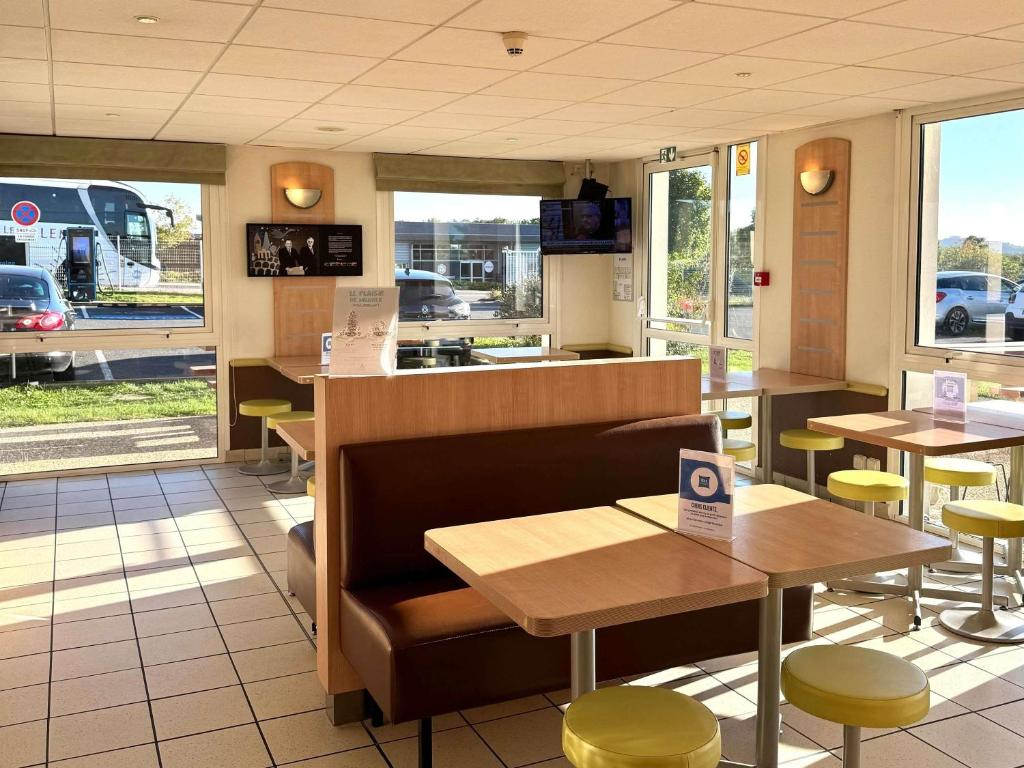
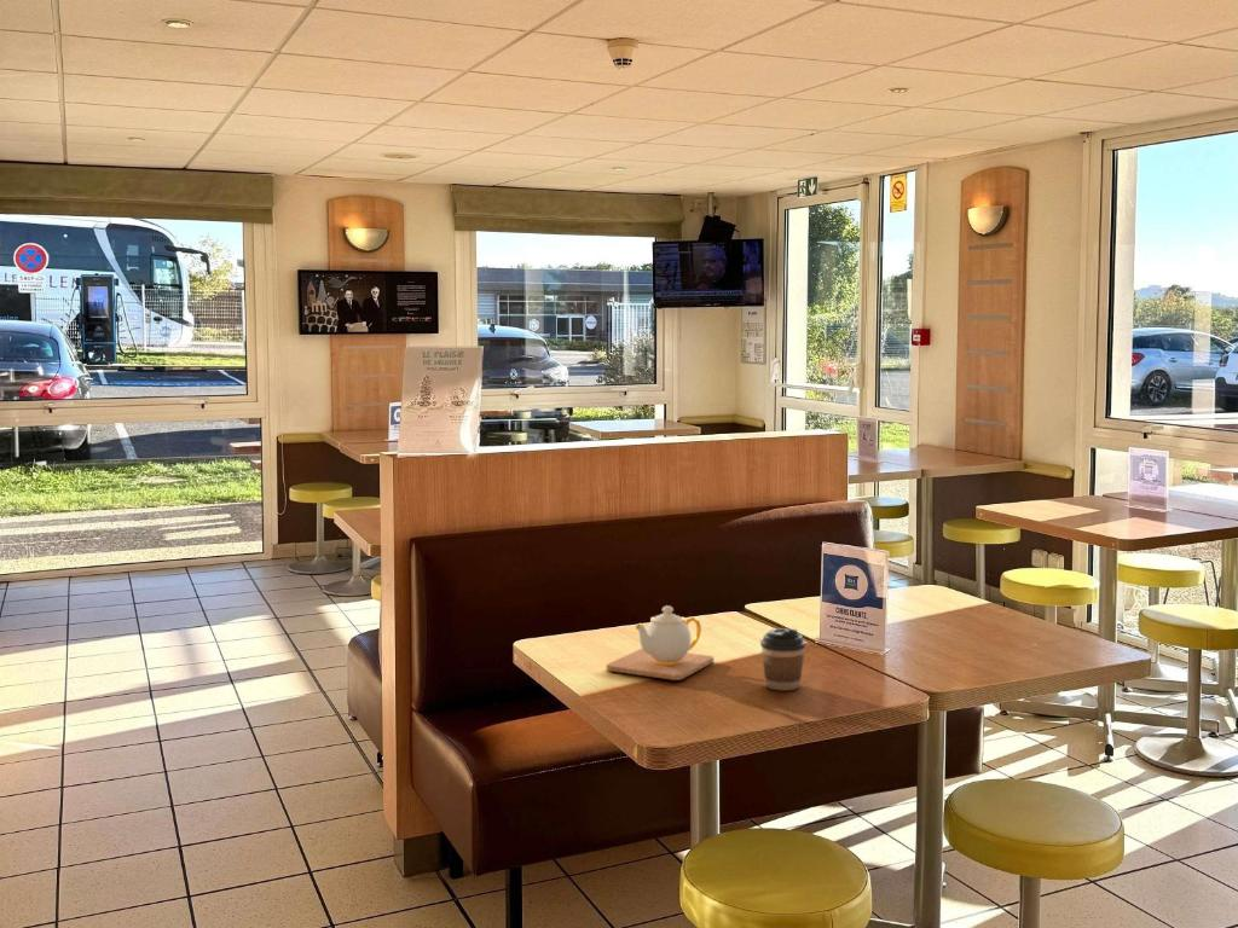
+ teapot (660, 634)
+ coffee cup (782, 656)
